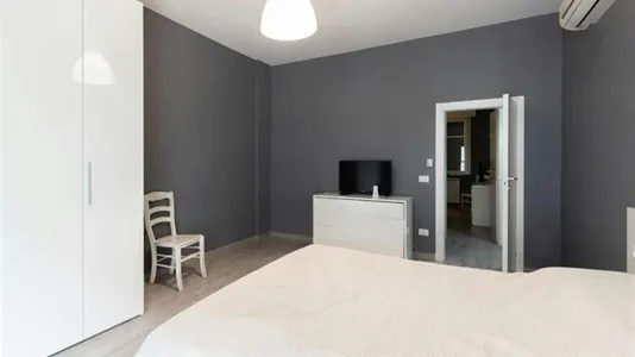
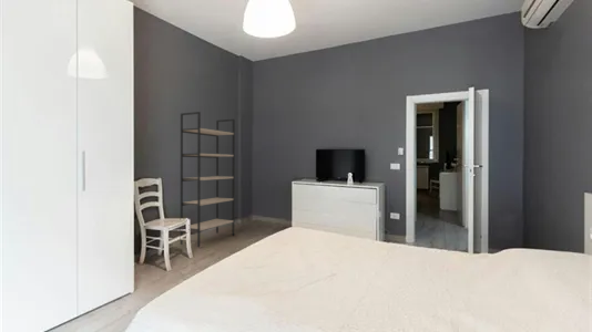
+ shelving unit (208, 178)
